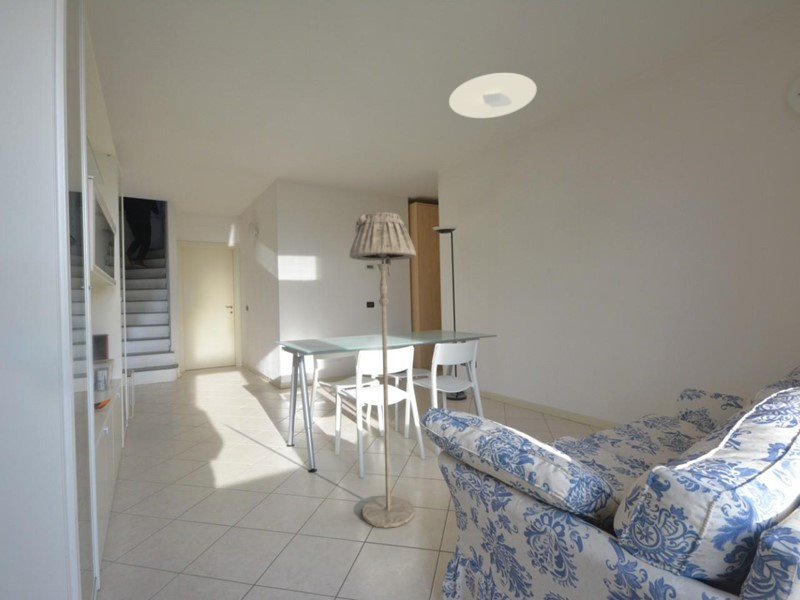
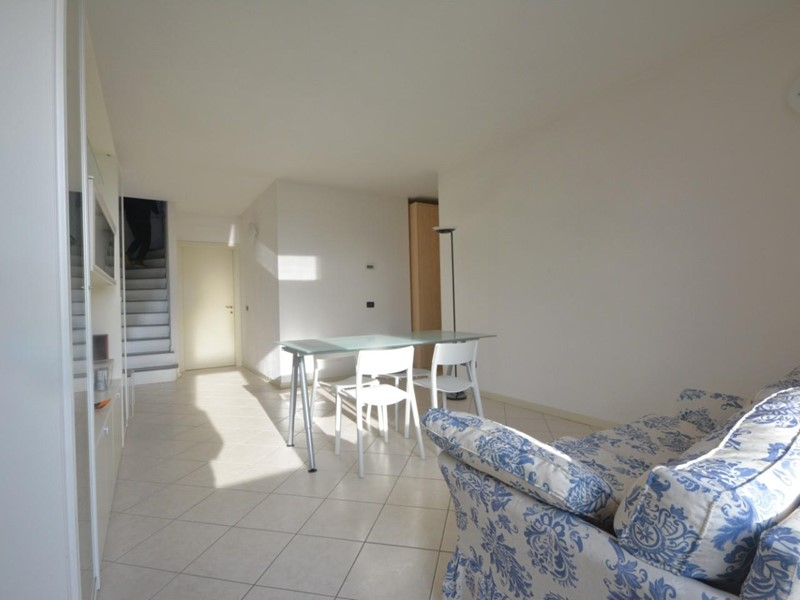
- floor lamp (385, 363)
- ceiling light (491, 93)
